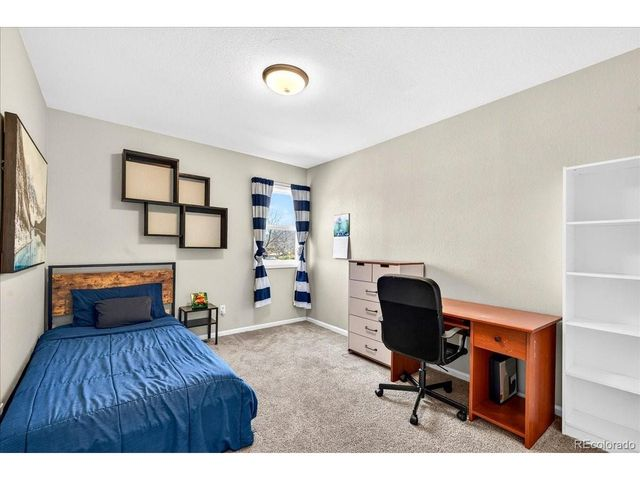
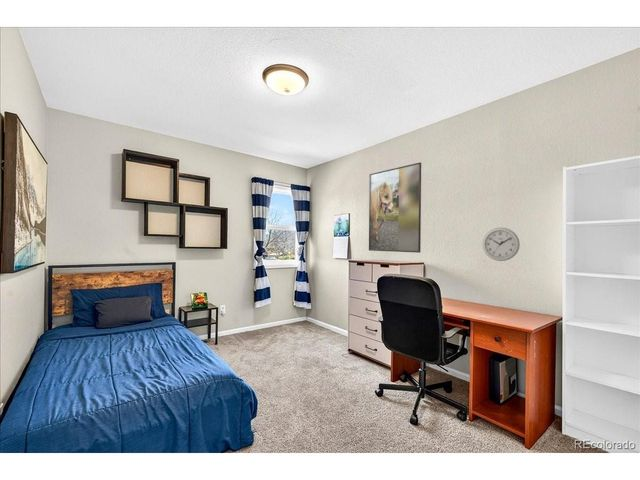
+ wall clock (500, 244)
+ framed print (392, 210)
